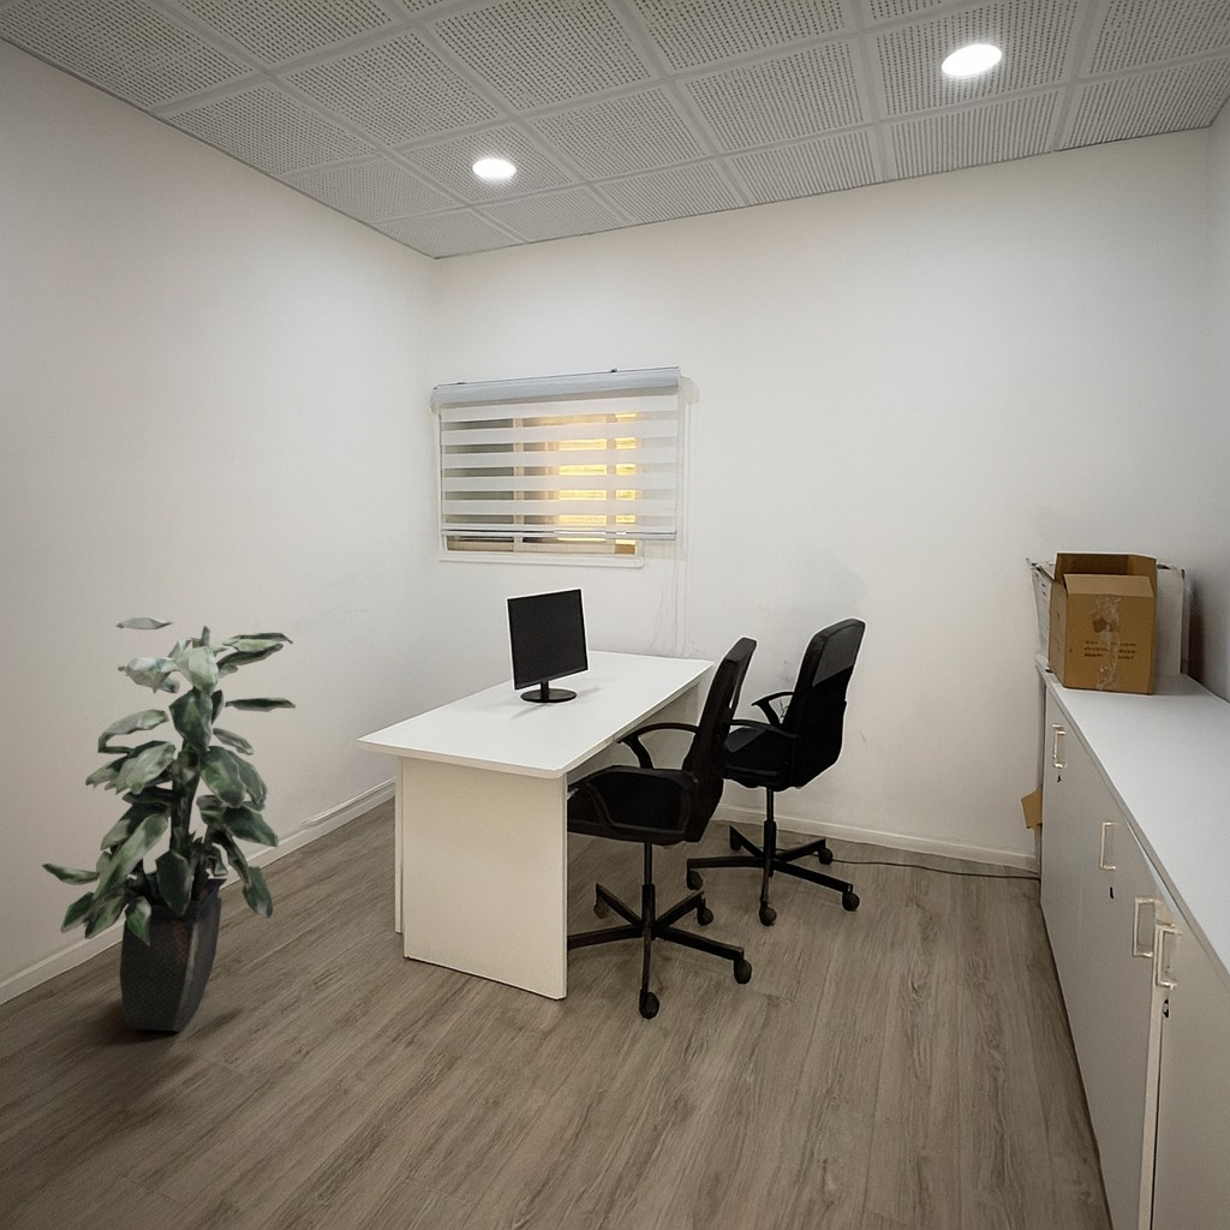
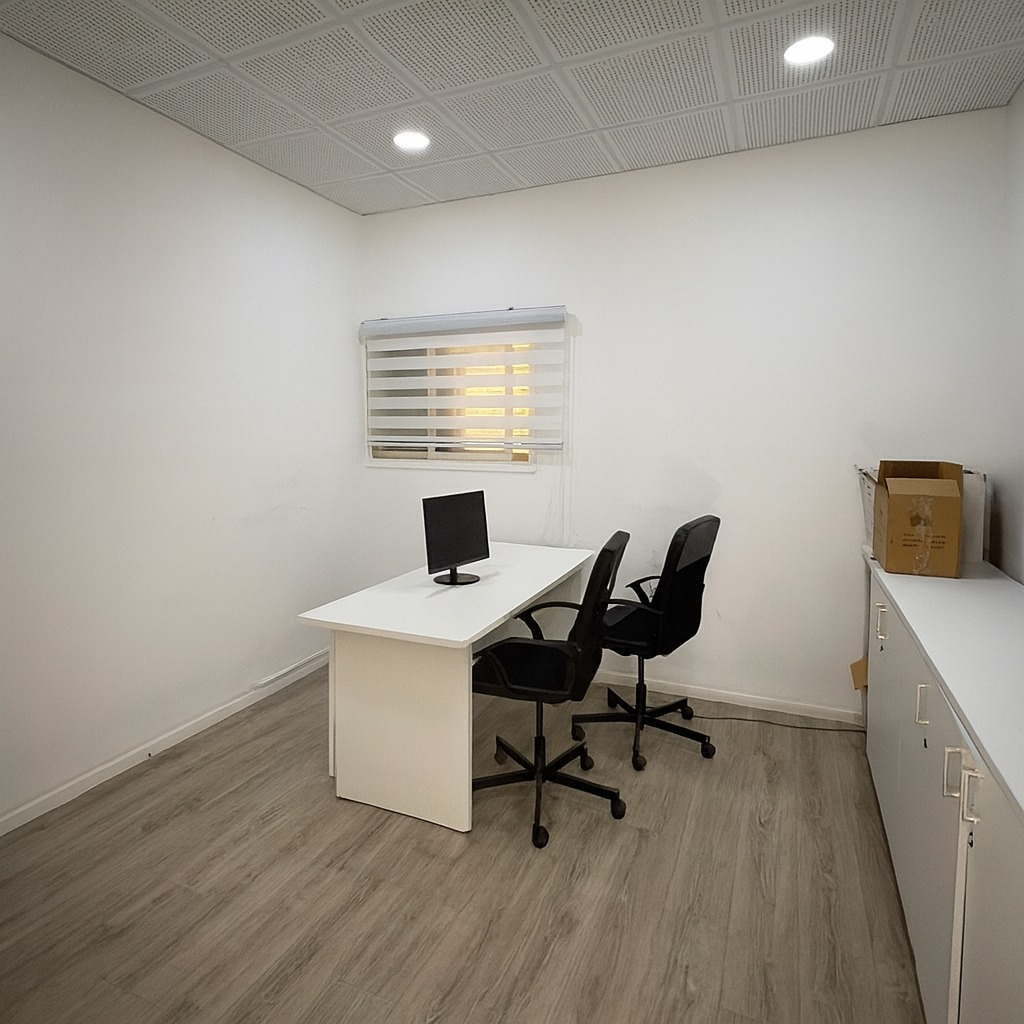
- indoor plant (180, 818)
